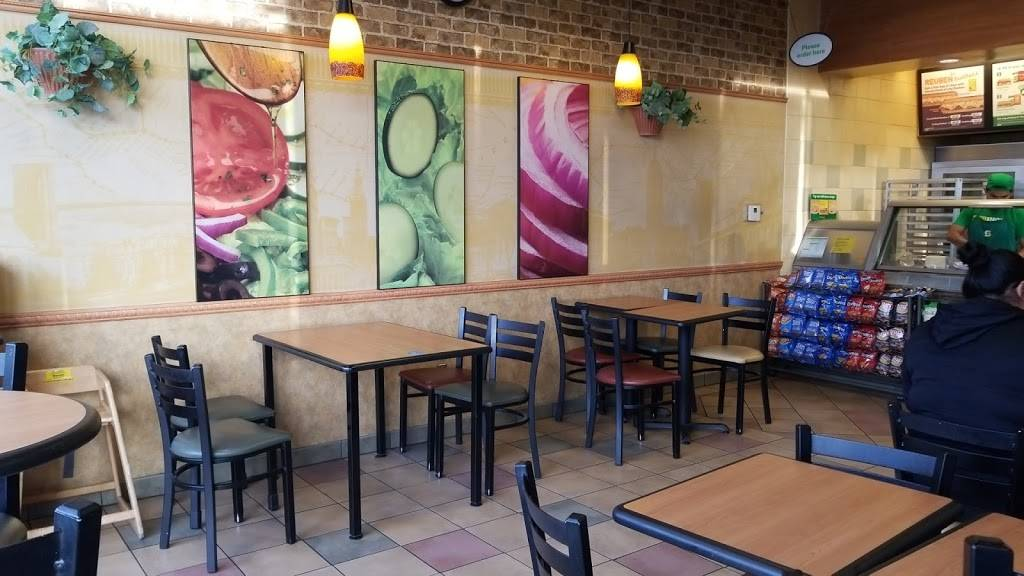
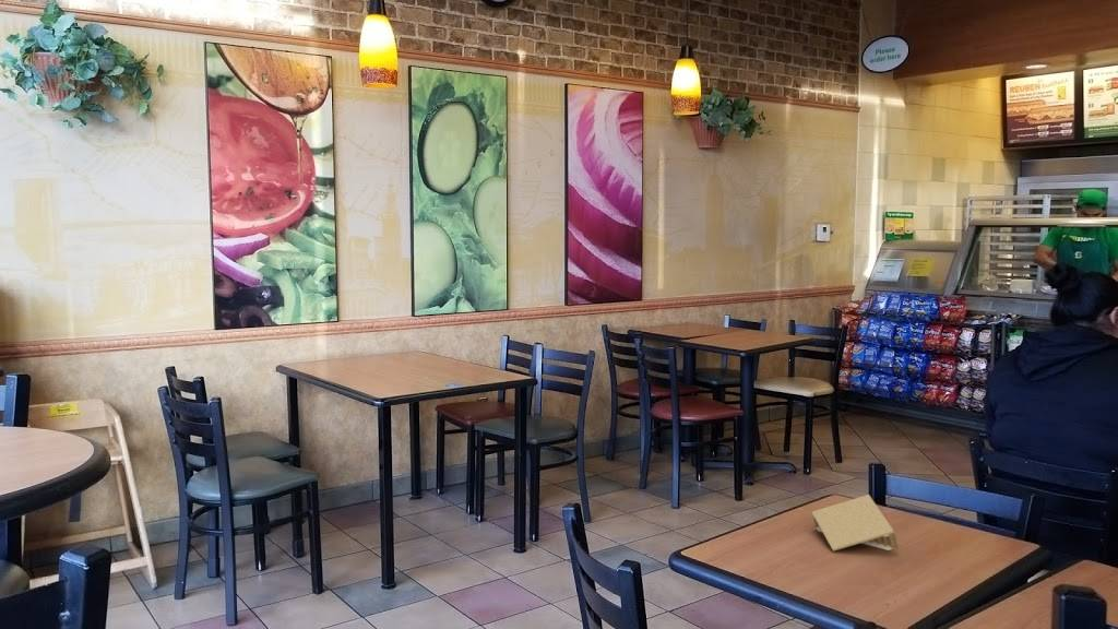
+ napkin holder (854, 521)
